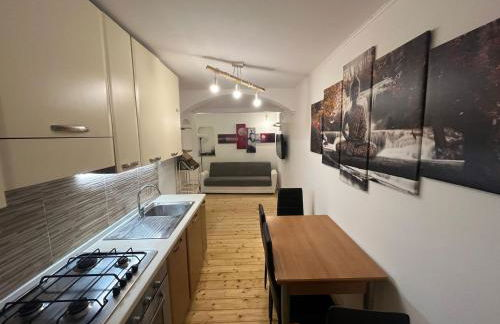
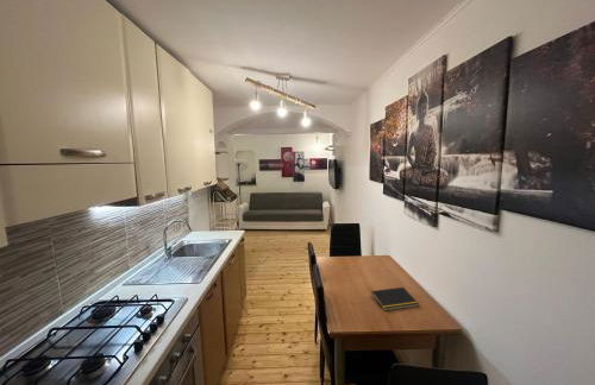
+ notepad (394, 298)
